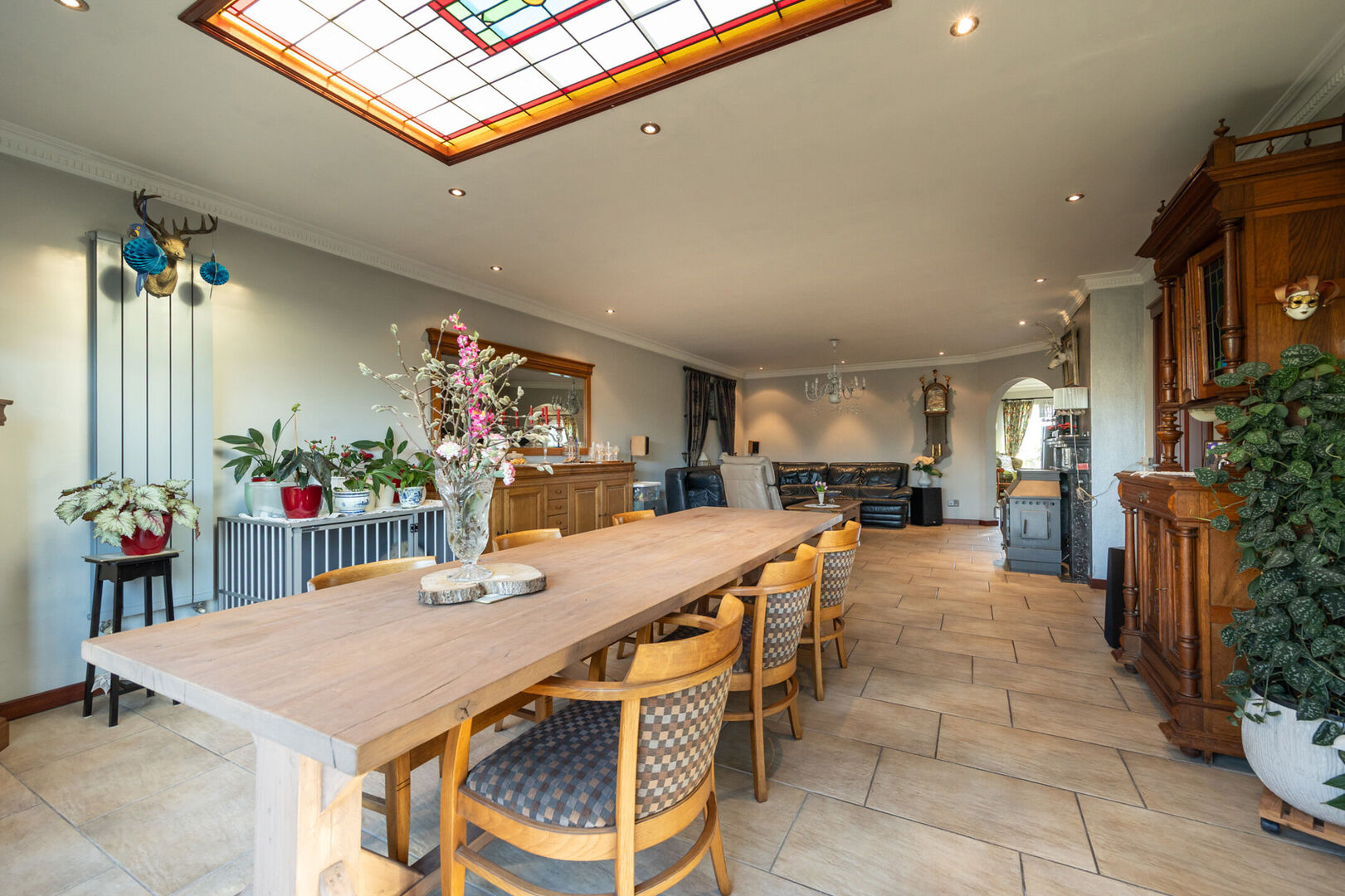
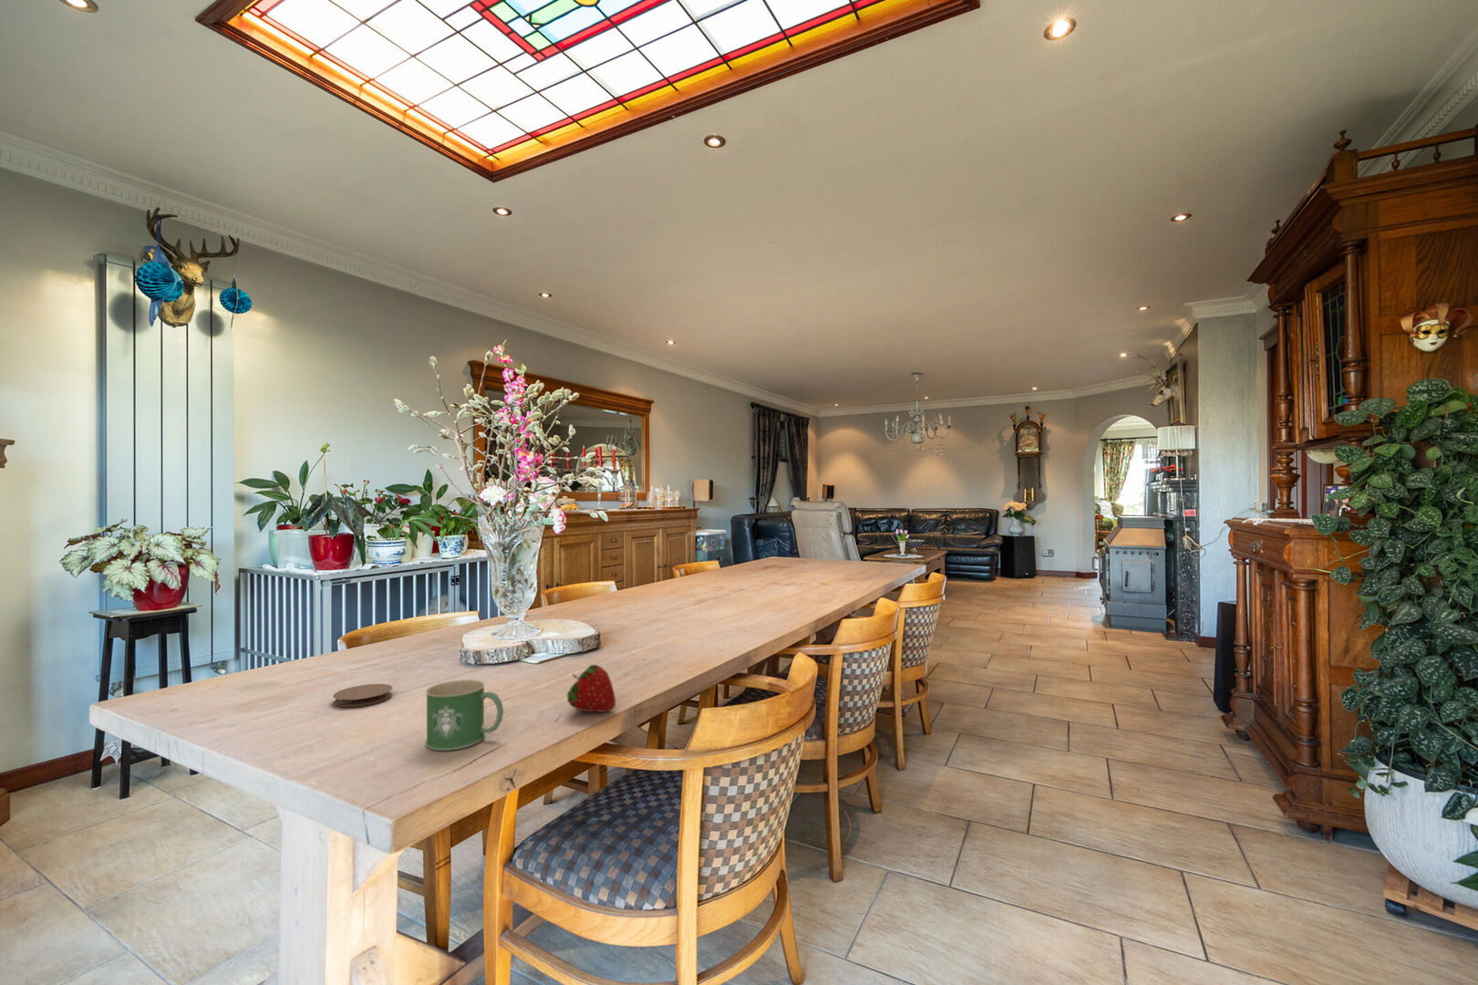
+ coaster (363, 695)
+ mug (465, 713)
+ fruit (588, 688)
